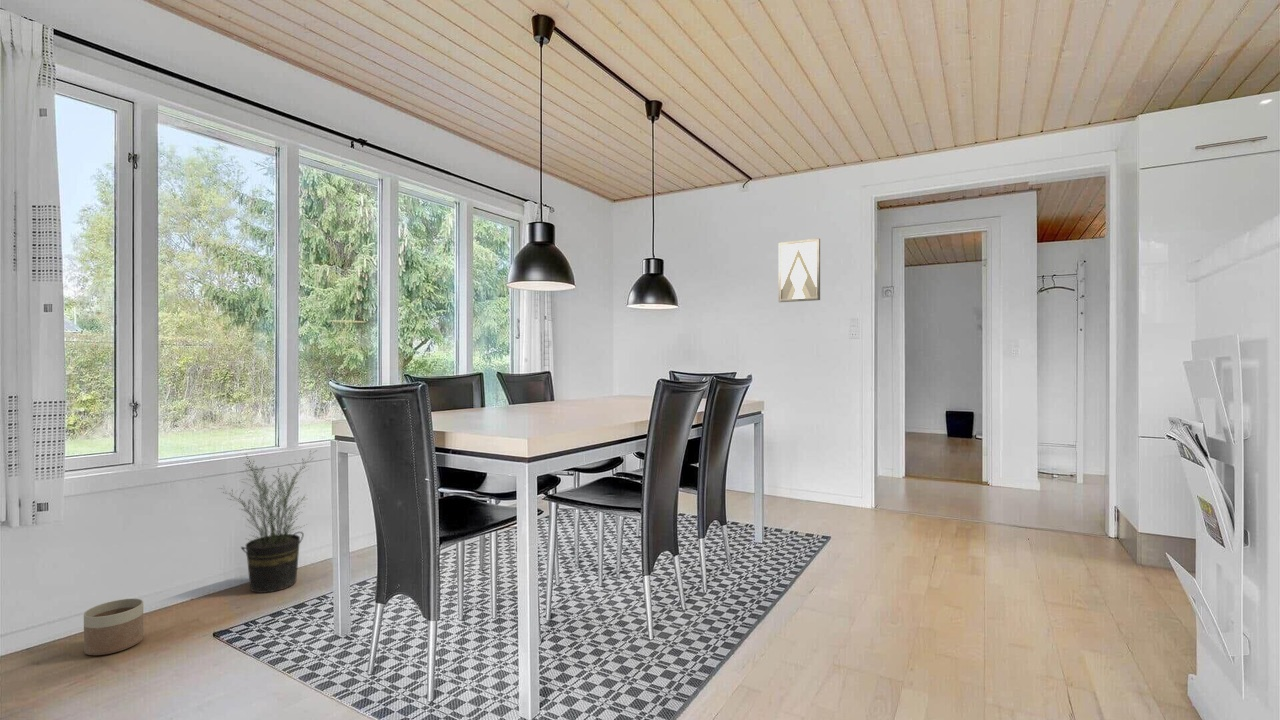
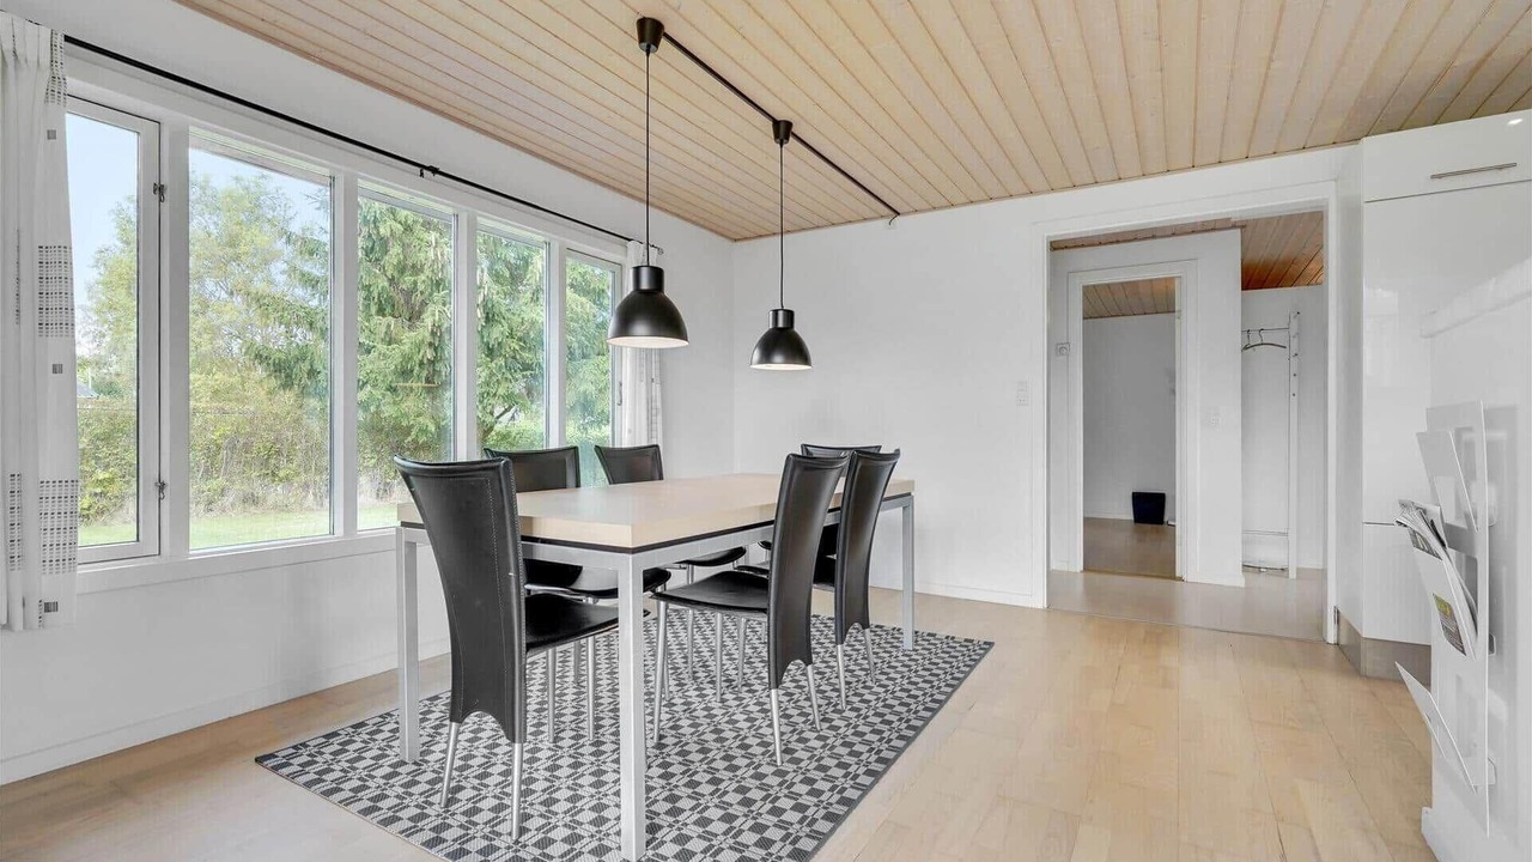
- potted plant (268, 519)
- wall art (798, 271)
- planter (114, 626)
